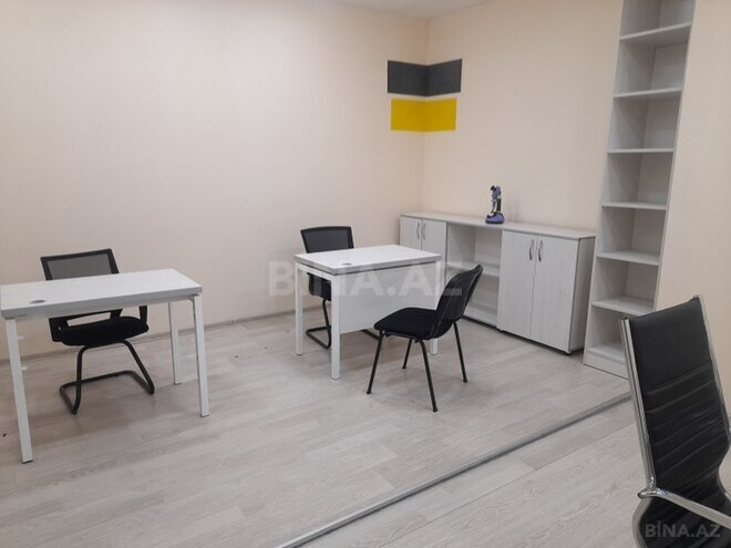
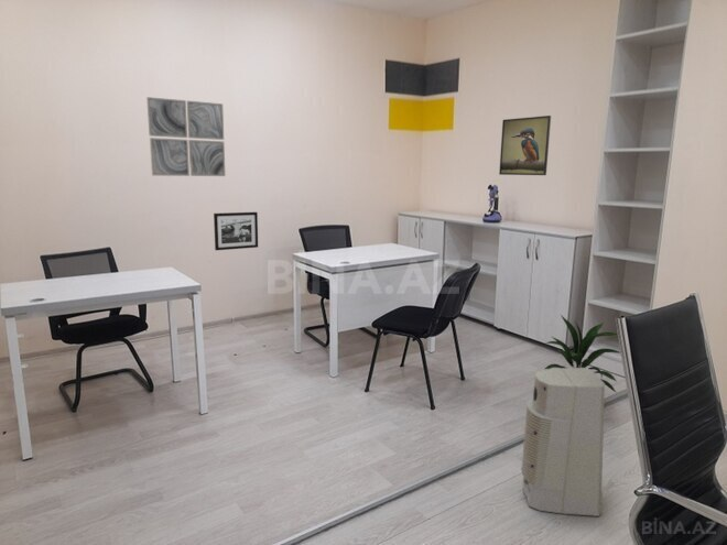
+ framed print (523, 146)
+ picture frame (236, 230)
+ indoor plant (582, 366)
+ air purifier (563, 438)
+ wall art (188, 140)
